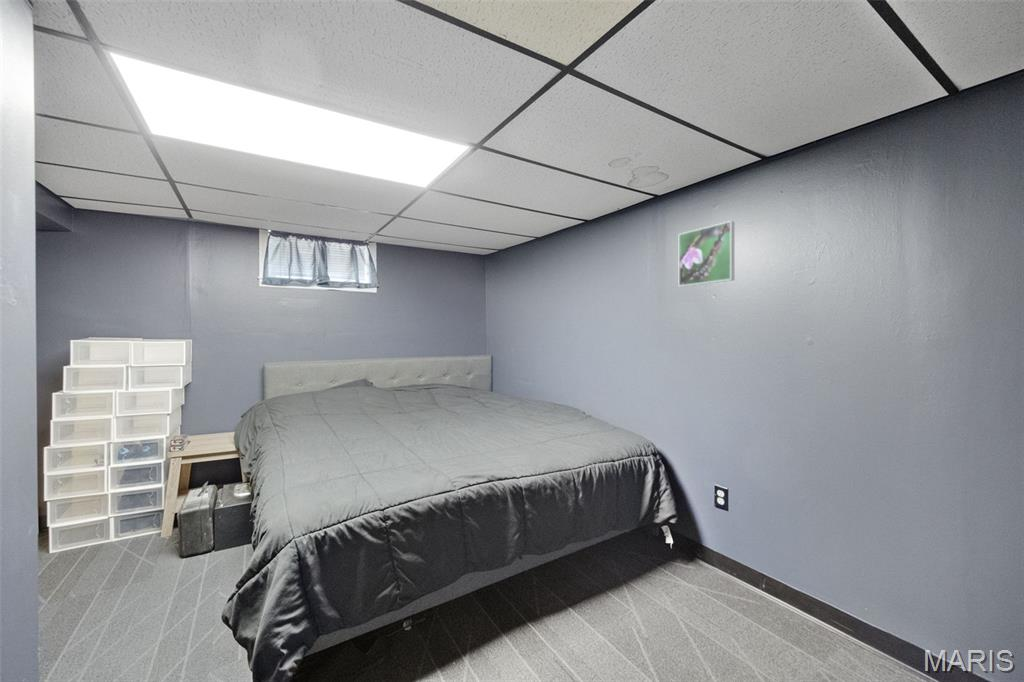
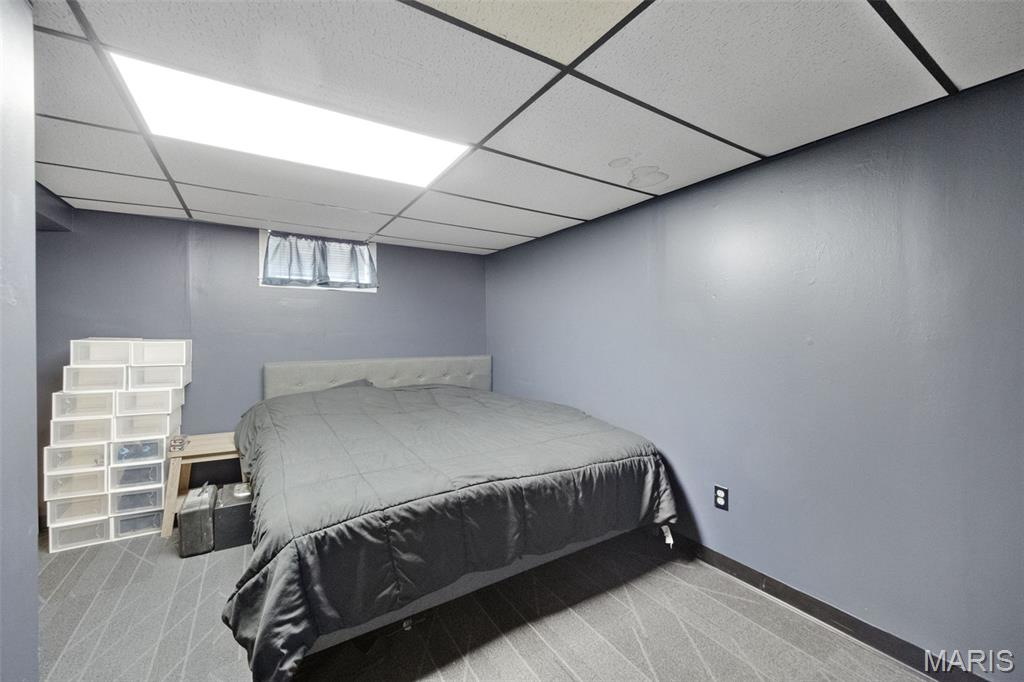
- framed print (704, 255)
